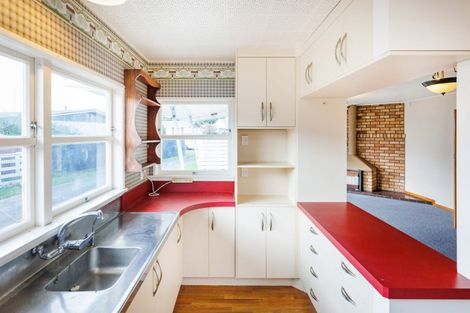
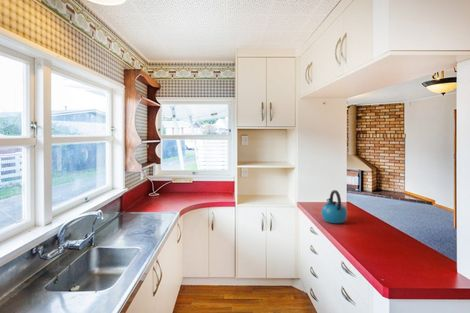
+ kettle (333, 205)
